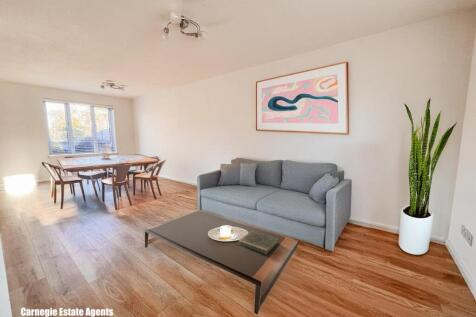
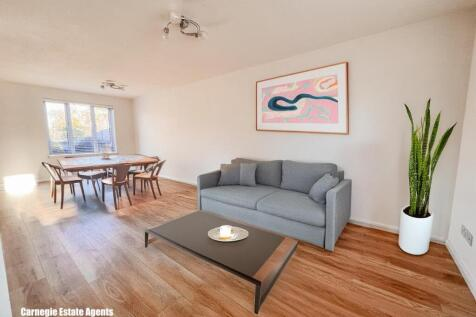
- book (258, 241)
